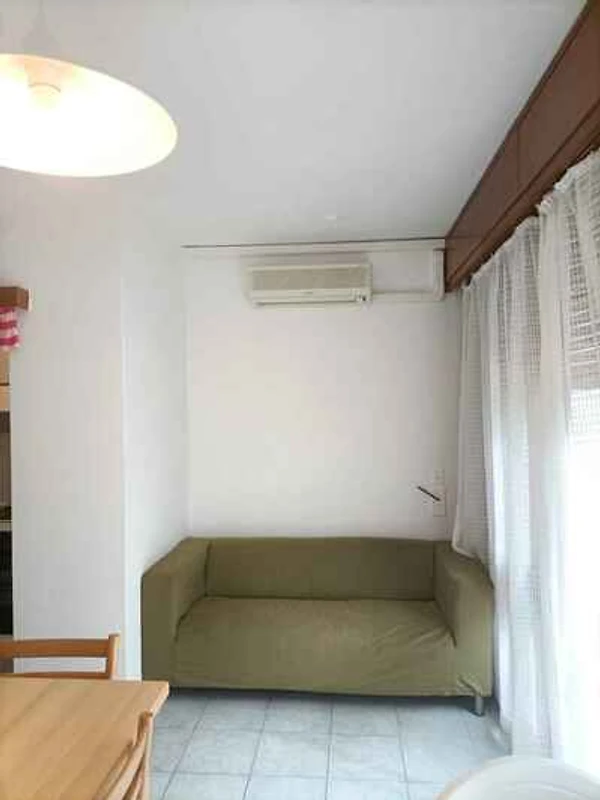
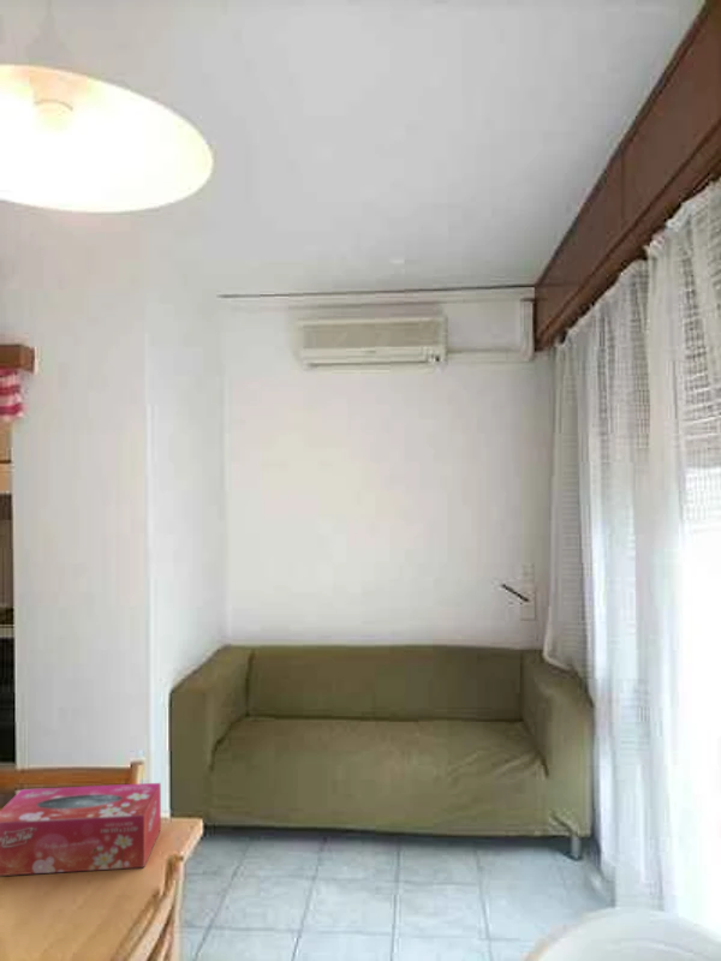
+ tissue box (79, 826)
